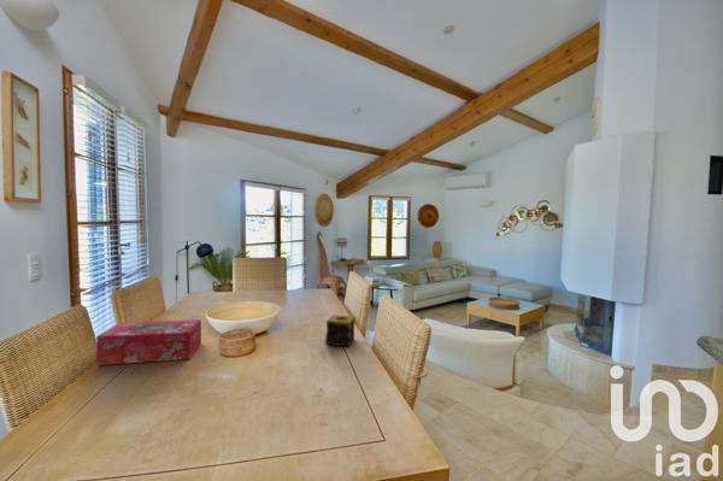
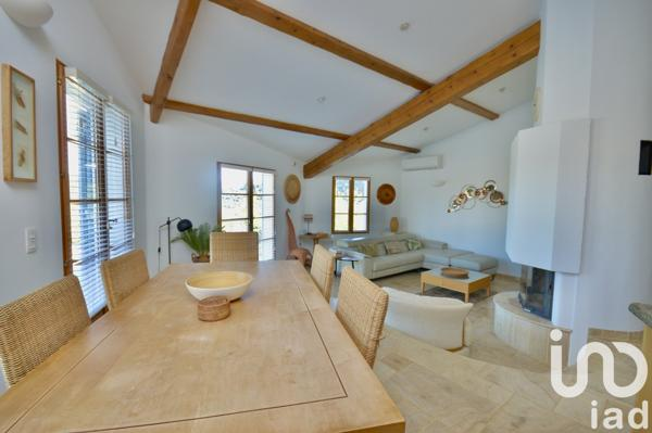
- candle (340, 329)
- tissue box (153, 340)
